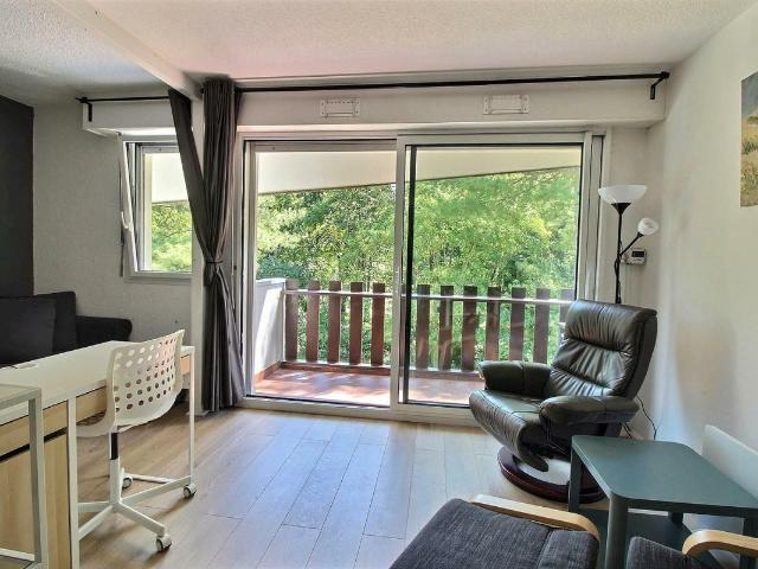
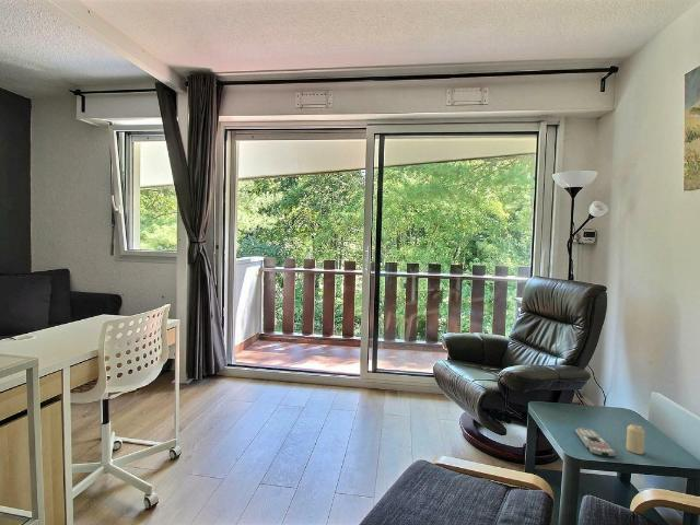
+ candle (635, 438)
+ remote control (593, 441)
